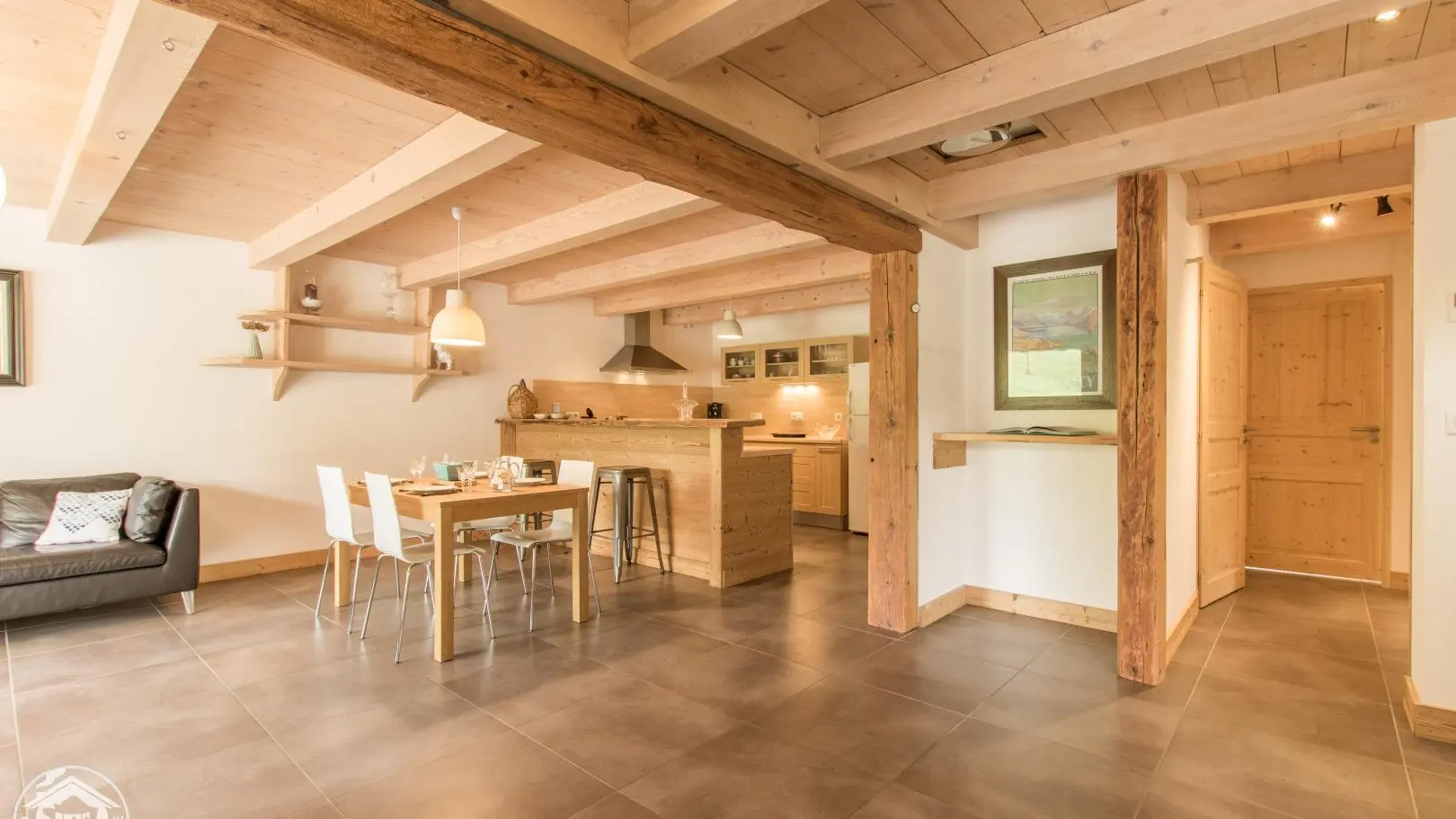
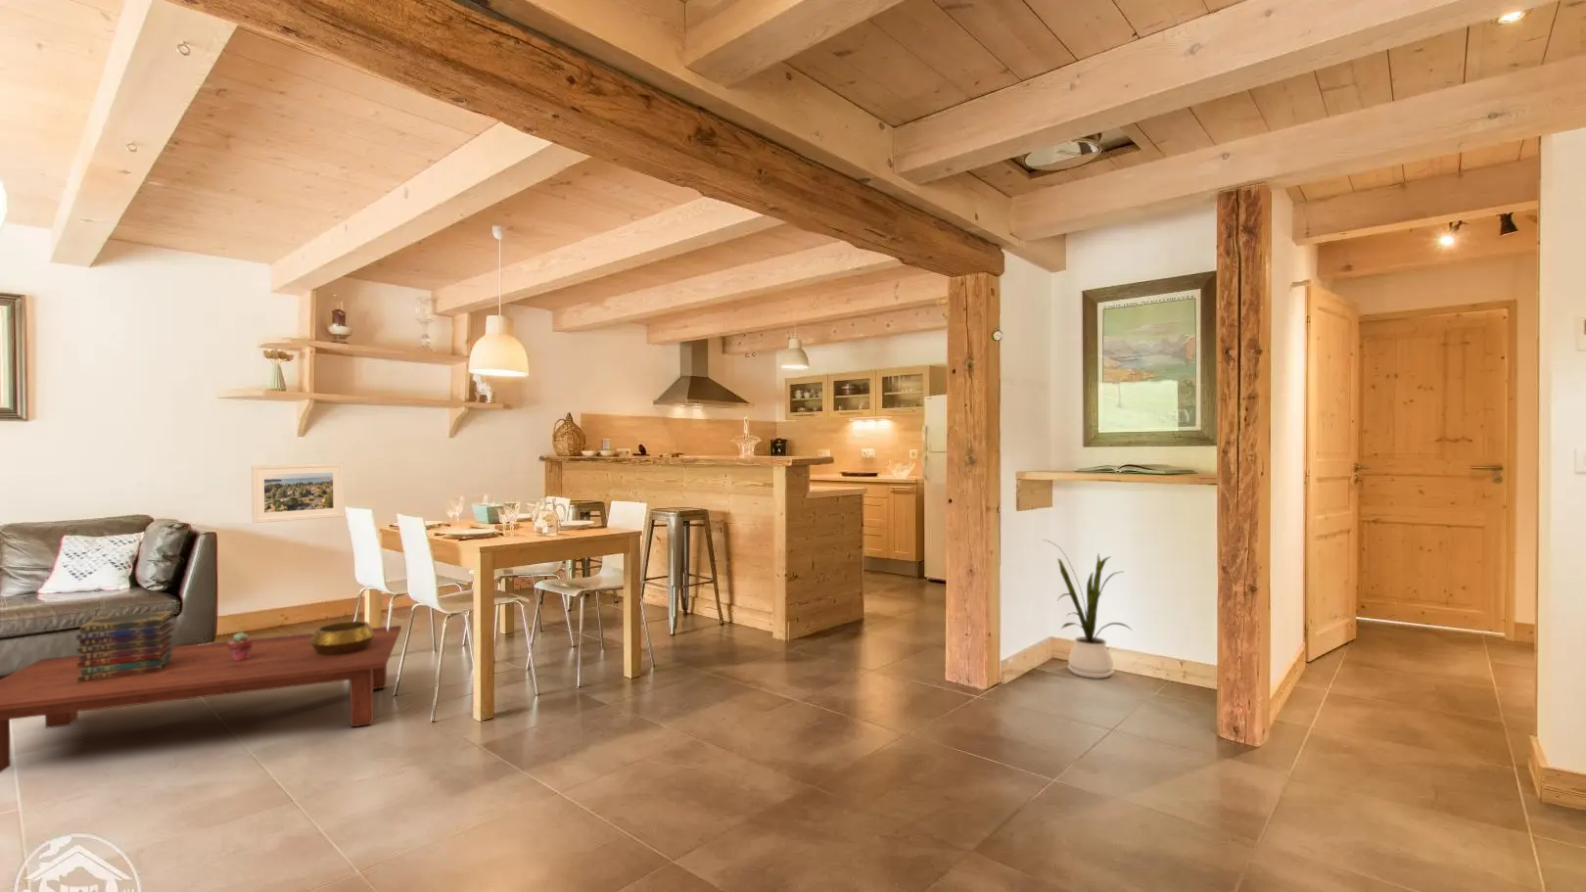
+ house plant (1085, 606)
+ decorative bowl (343, 637)
+ potted succulent (240, 645)
+ book stack (129, 644)
+ coffee table (211, 692)
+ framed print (298, 491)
